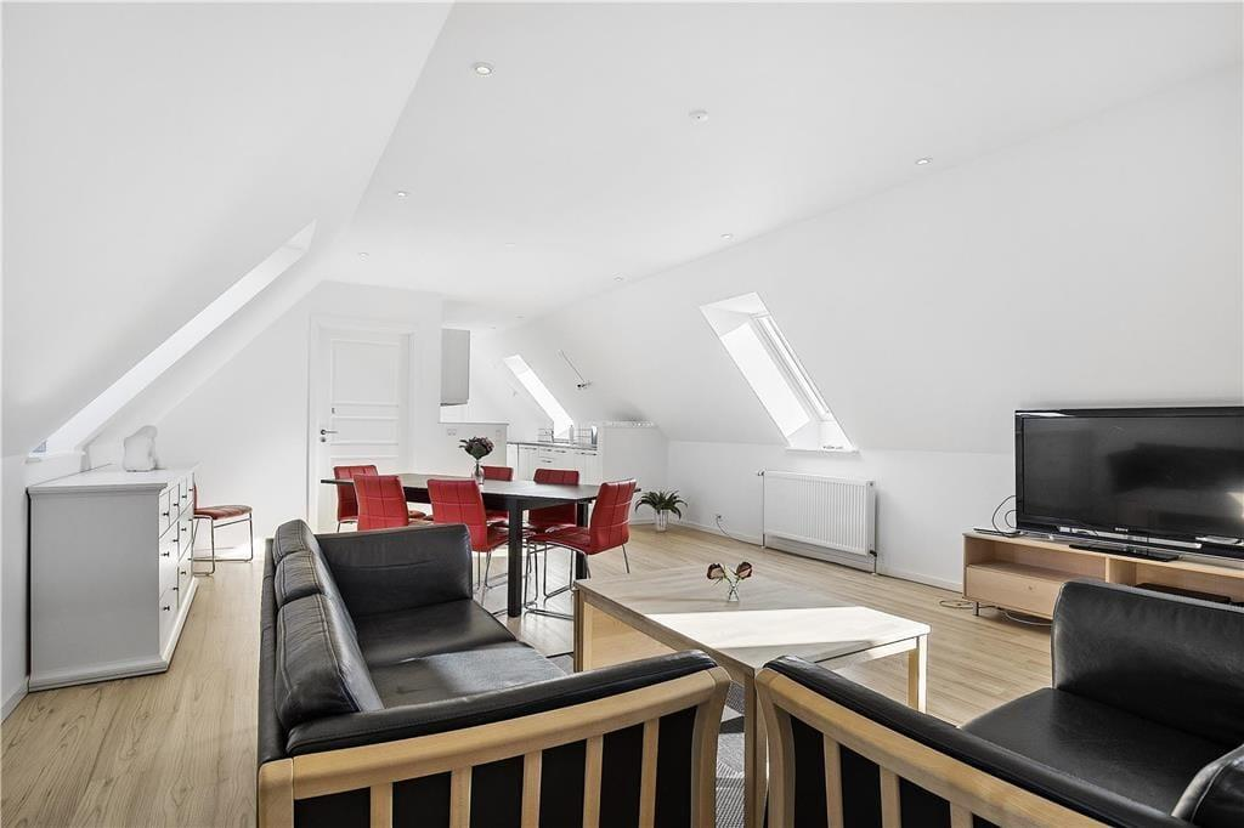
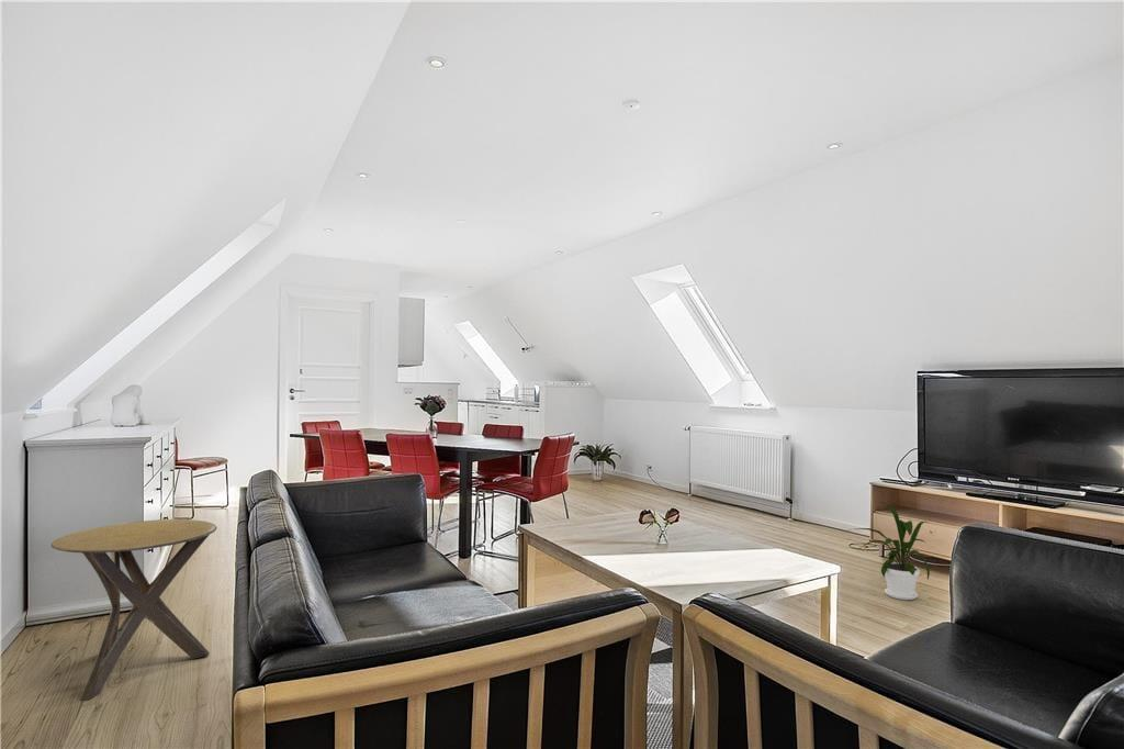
+ house plant (898, 550)
+ side table (138, 599)
